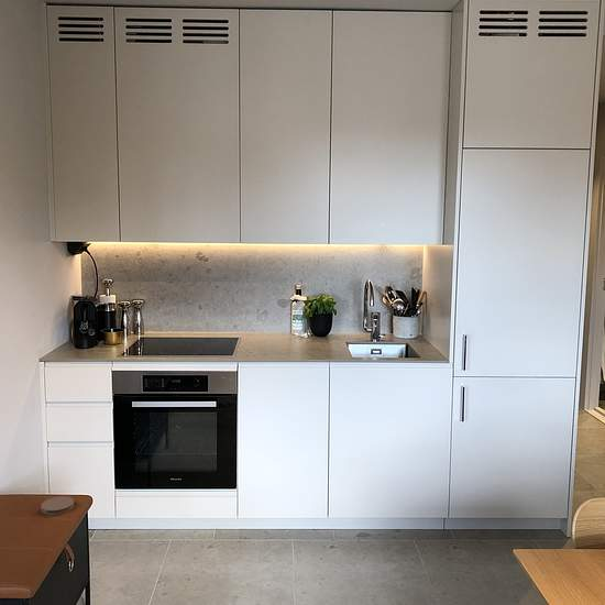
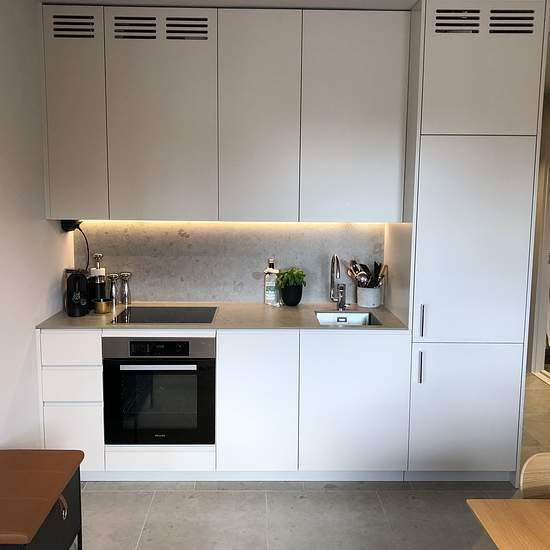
- coaster (57, 505)
